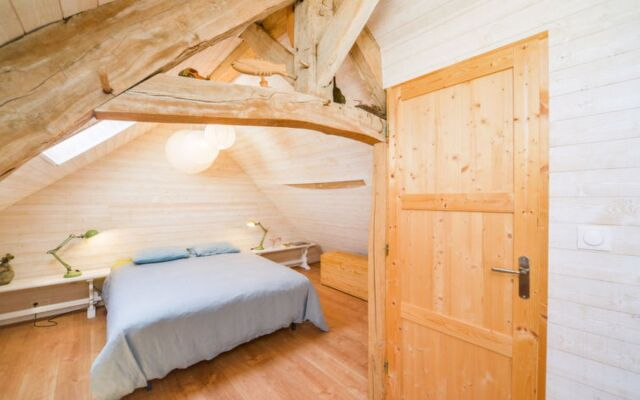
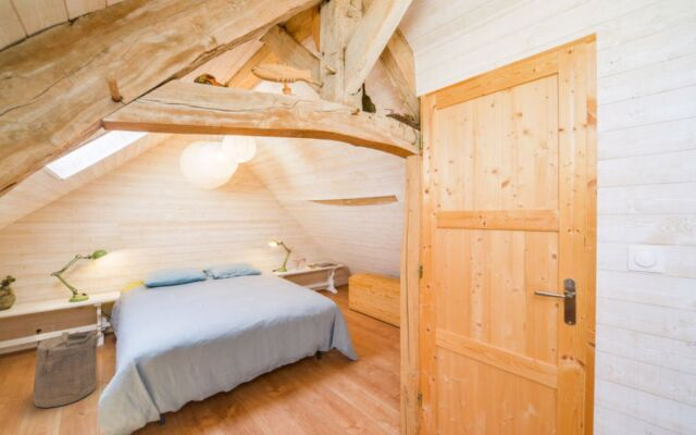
+ laundry hamper (64, 365)
